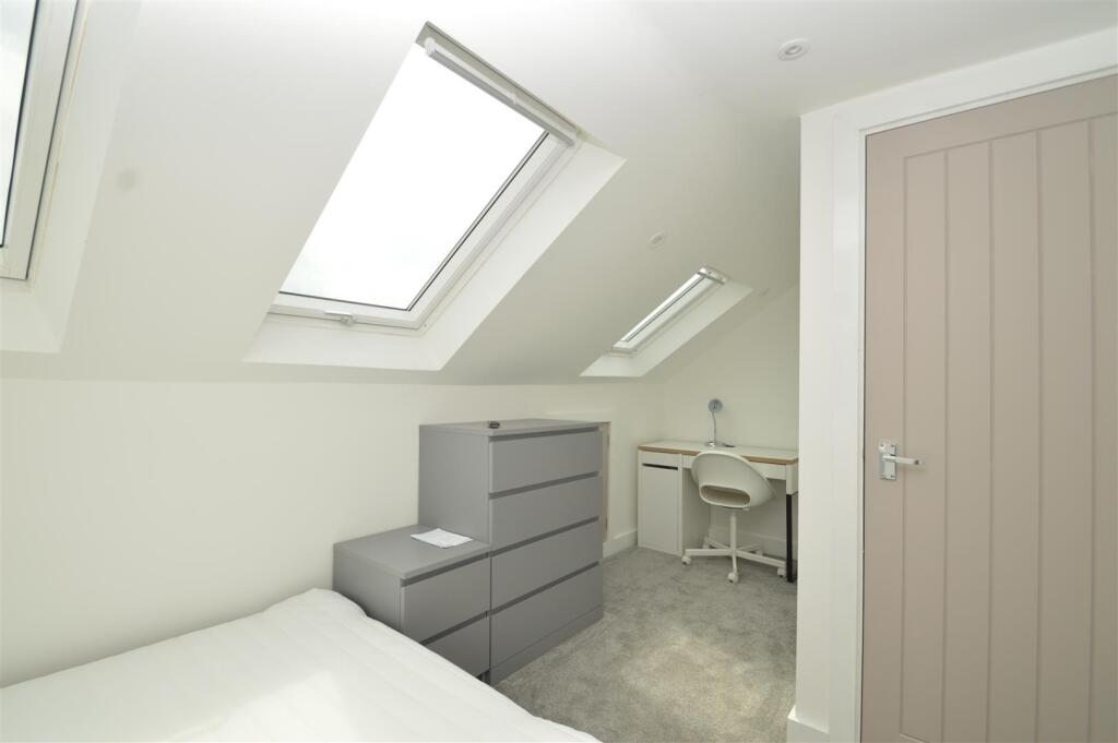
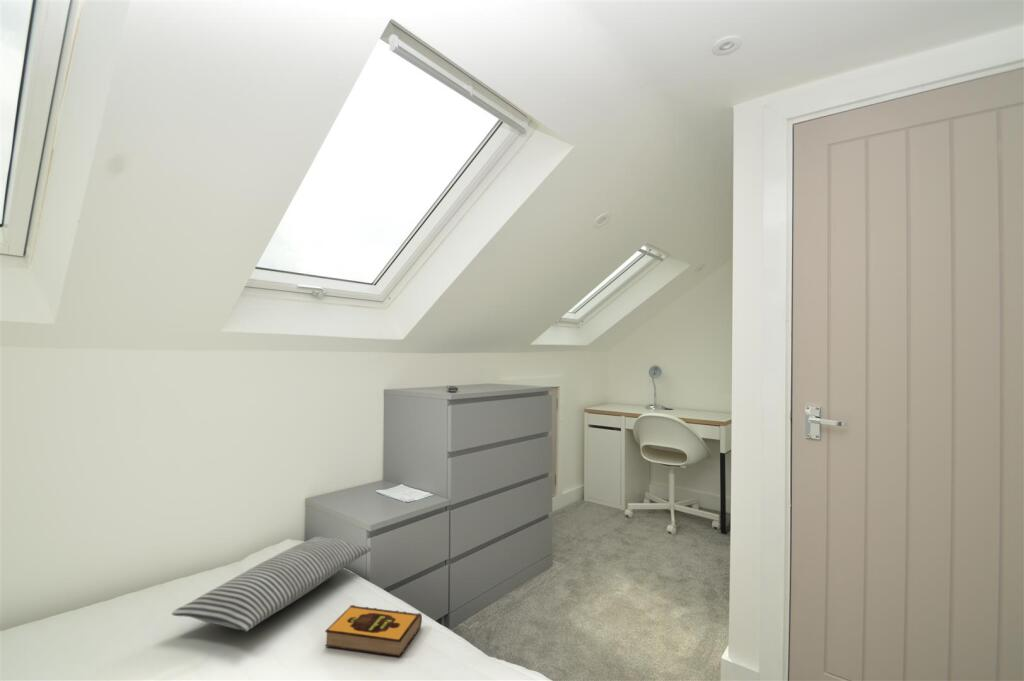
+ pillow (285, 577)
+ hardback book (375, 628)
